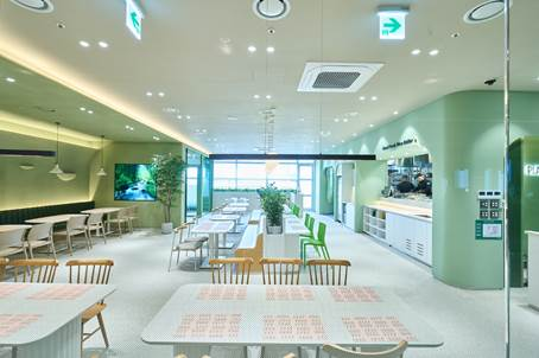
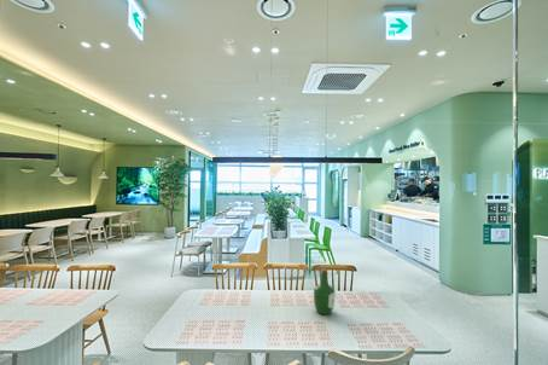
+ wine bottle (323, 290)
